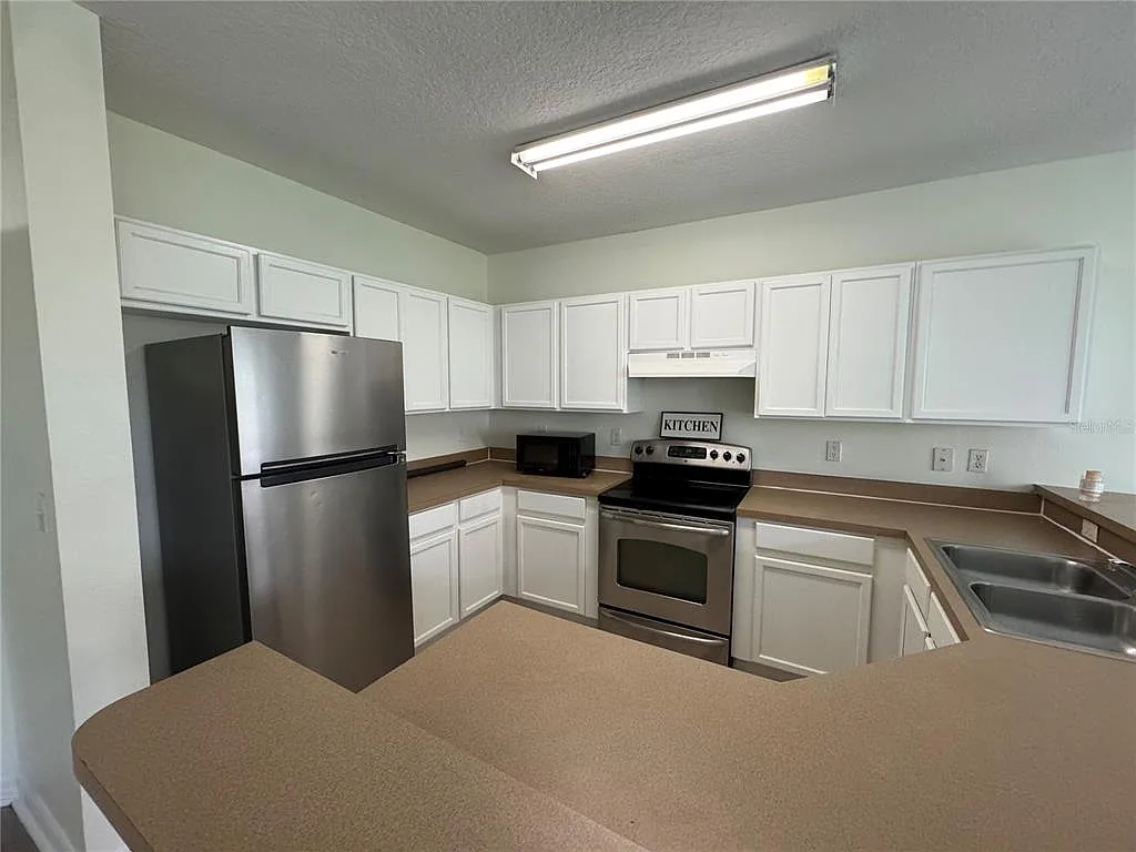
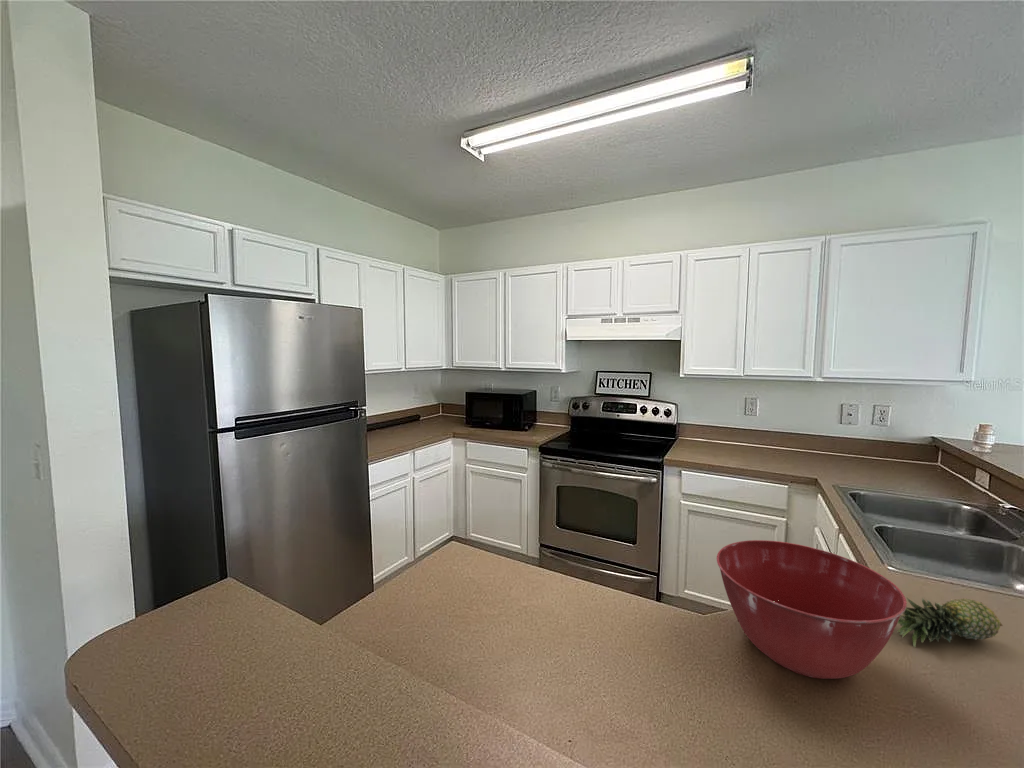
+ fruit (940, 618)
+ mixing bowl (799, 611)
